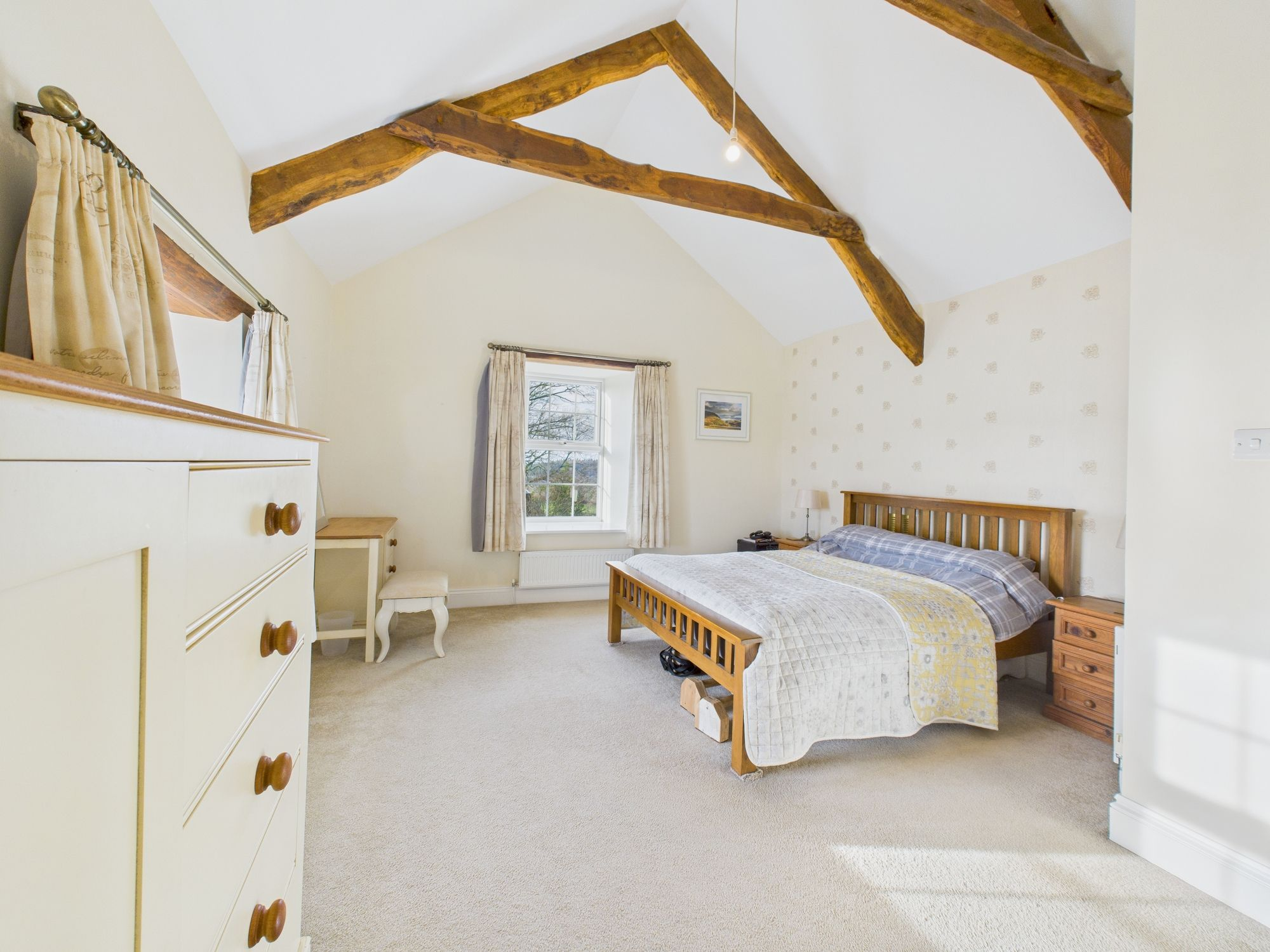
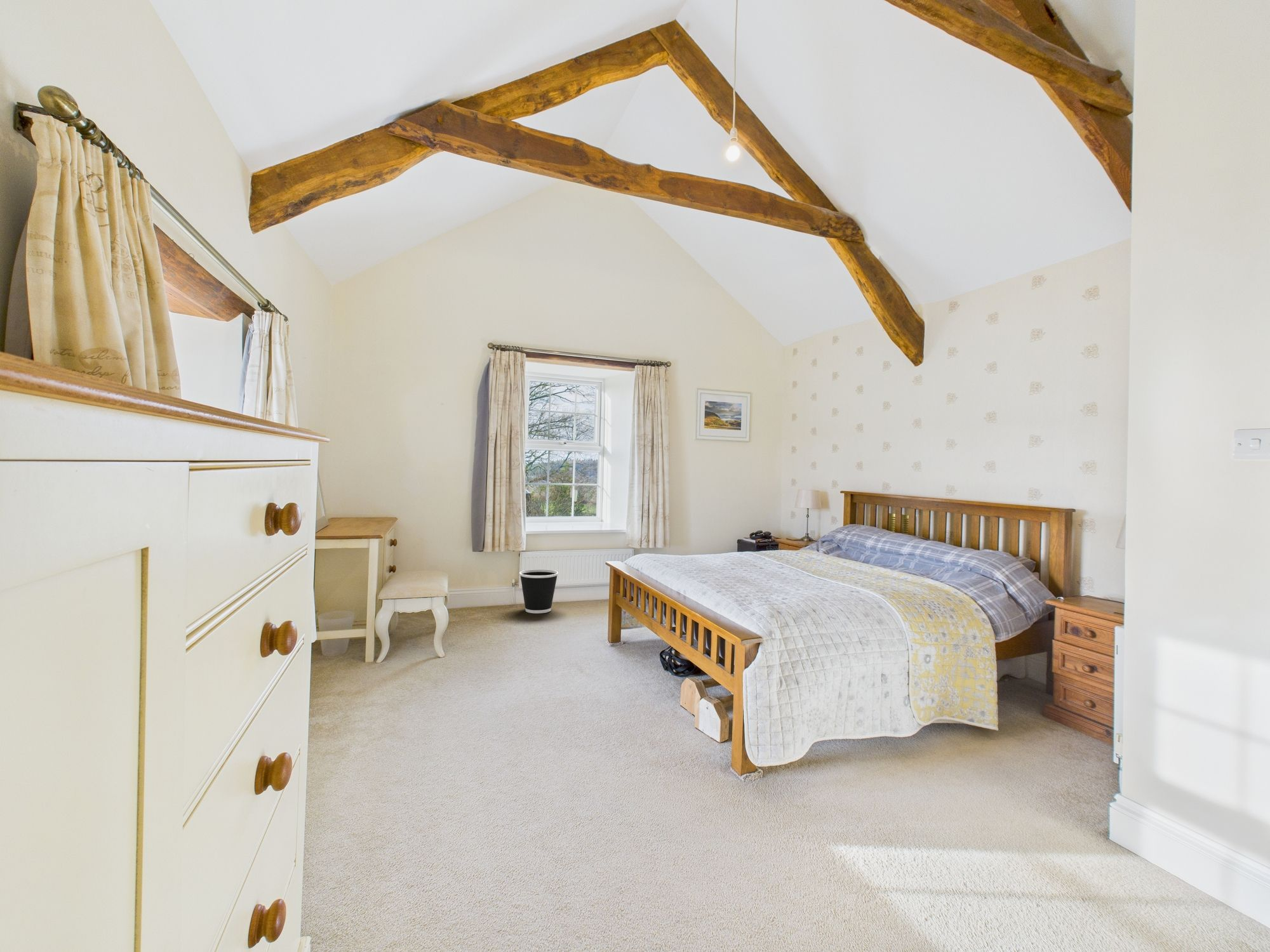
+ wastebasket (538, 591)
